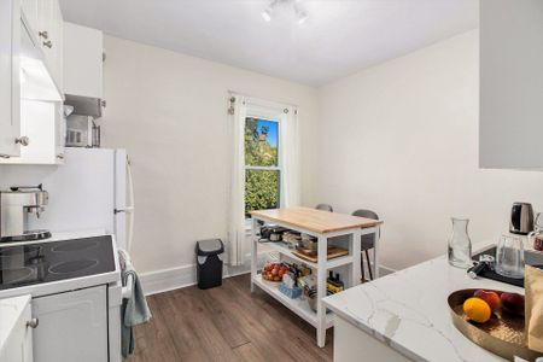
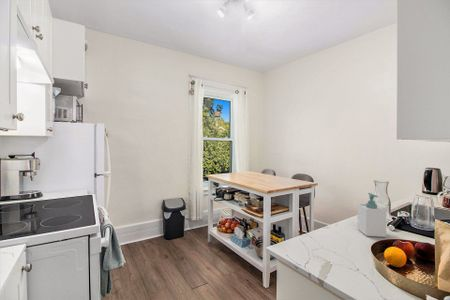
+ soap bottle (371, 213)
